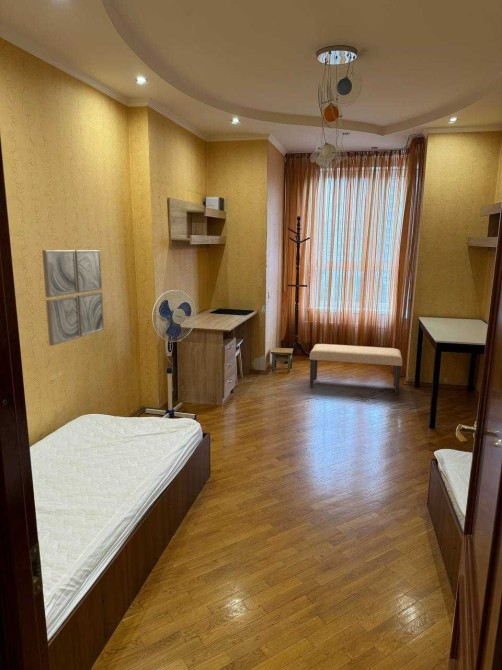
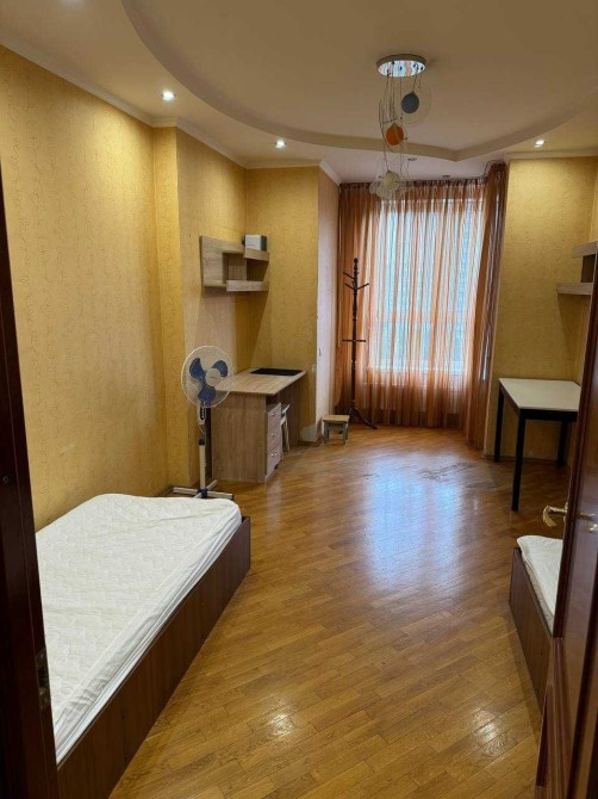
- bench (354, 362)
- wall art (76, 295)
